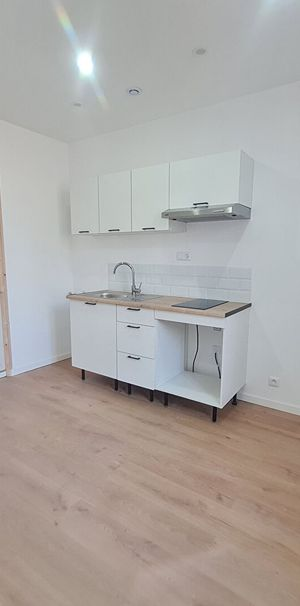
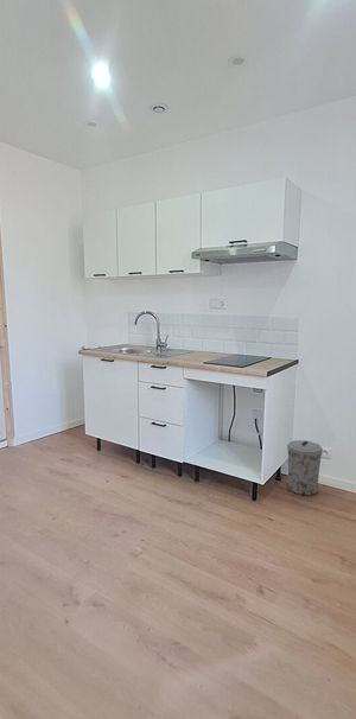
+ trash can (303, 465)
